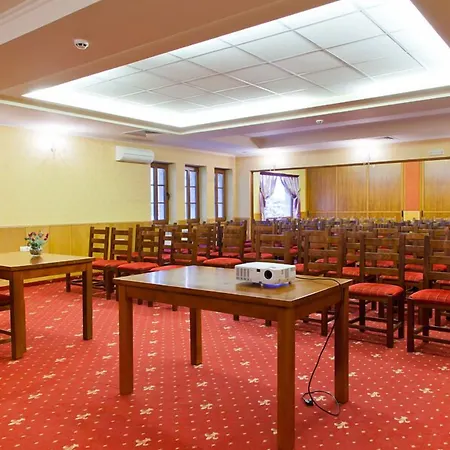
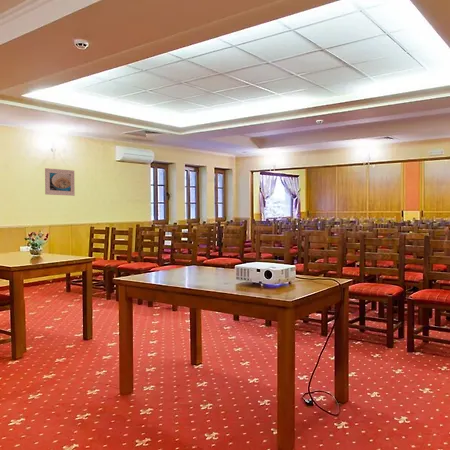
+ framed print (60, 182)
